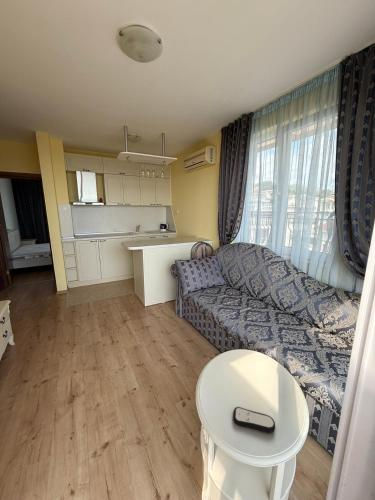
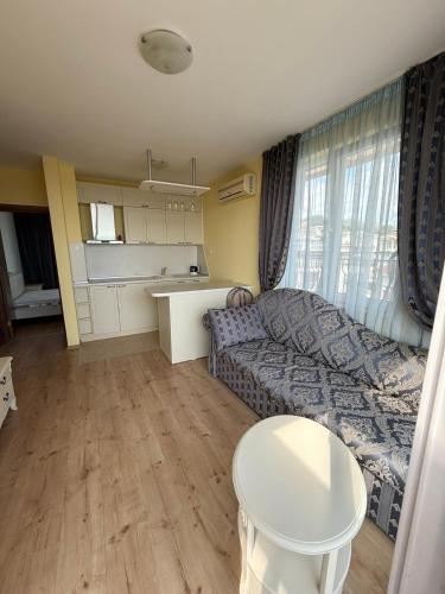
- remote control (253, 419)
